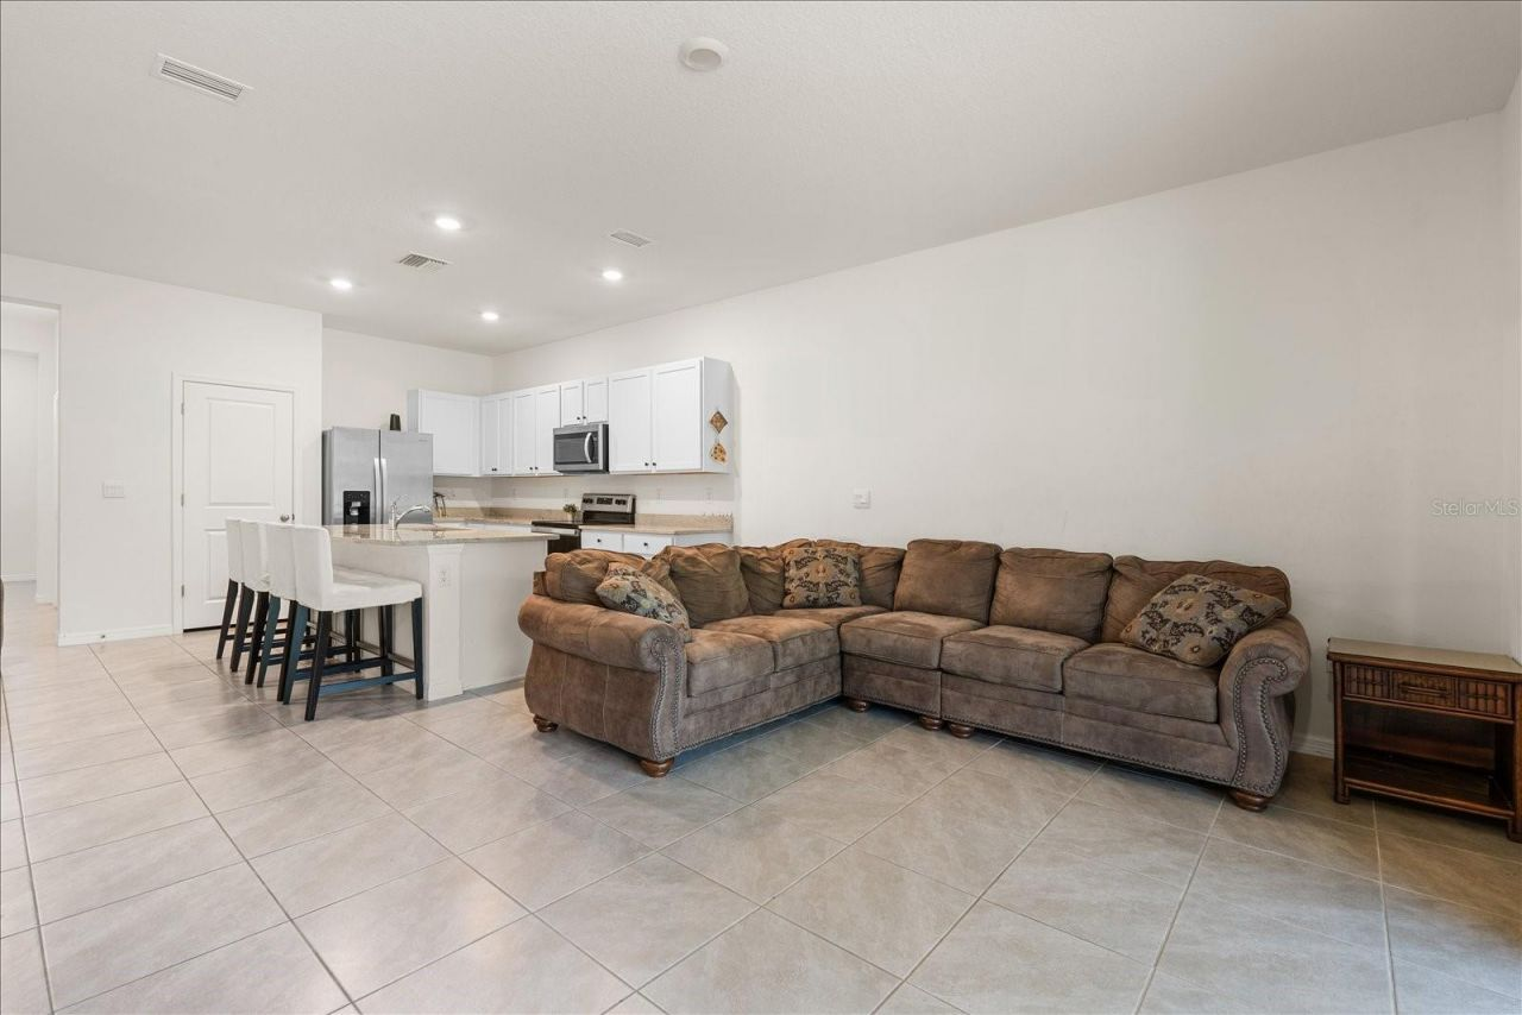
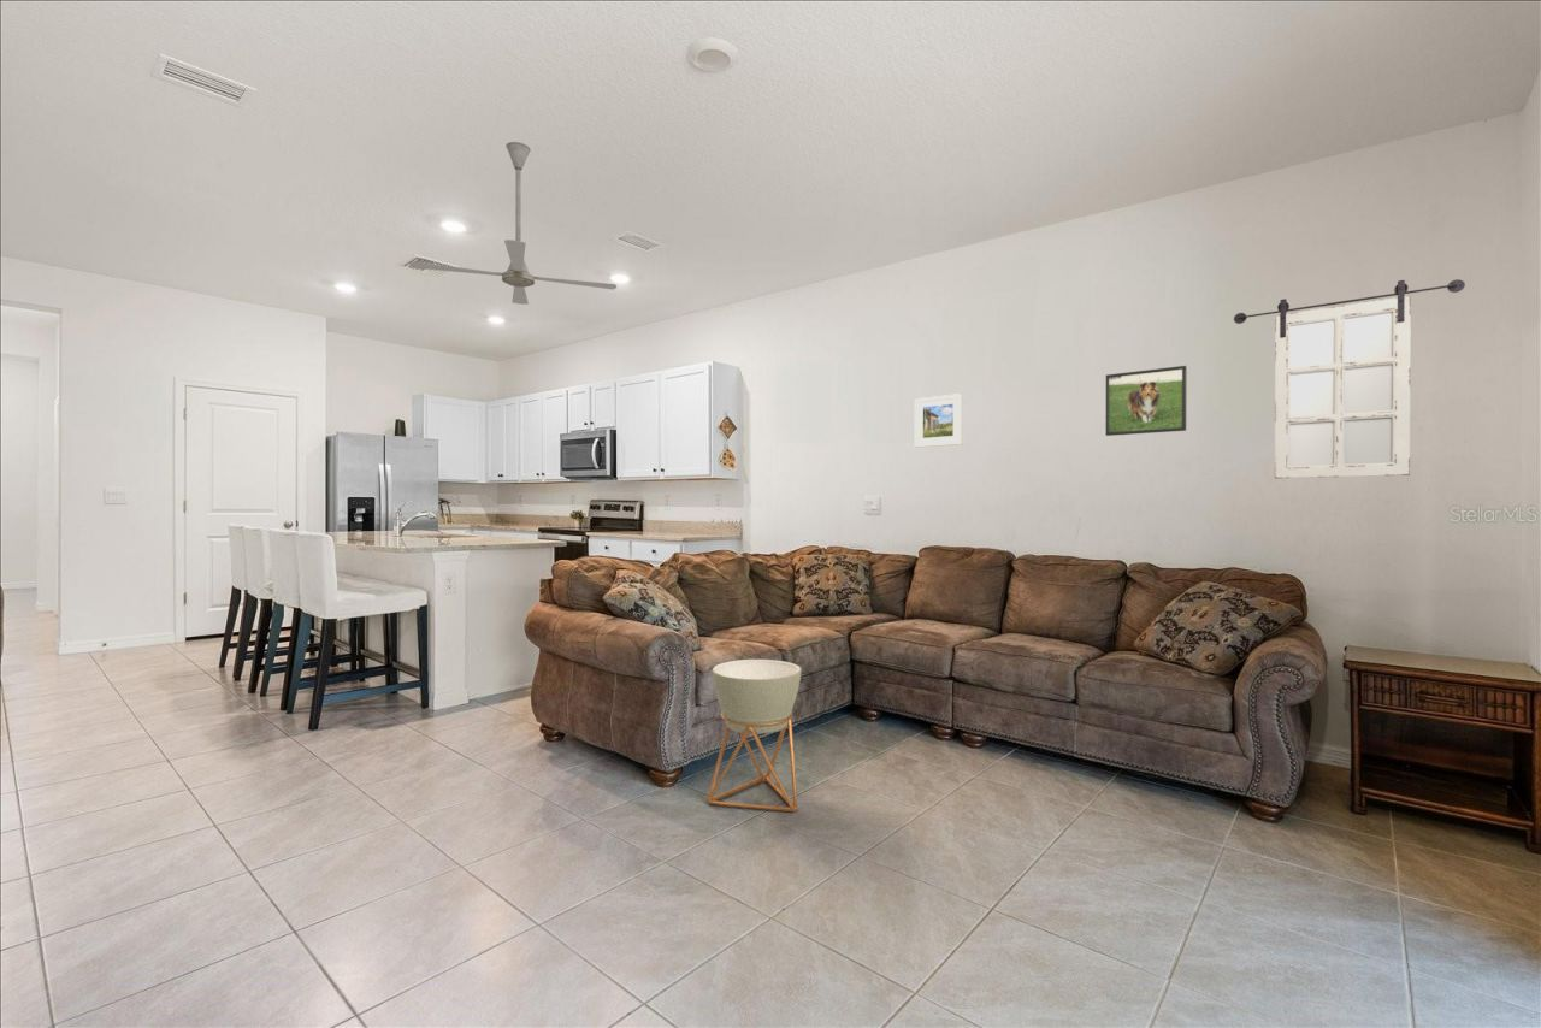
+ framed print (938, 420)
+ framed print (1144, 401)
+ ceiling fan (518, 215)
+ home mirror (1339, 383)
+ planter (756, 732)
